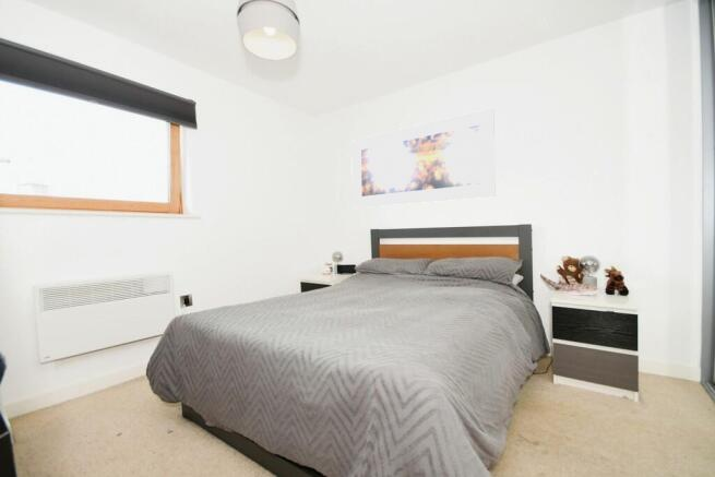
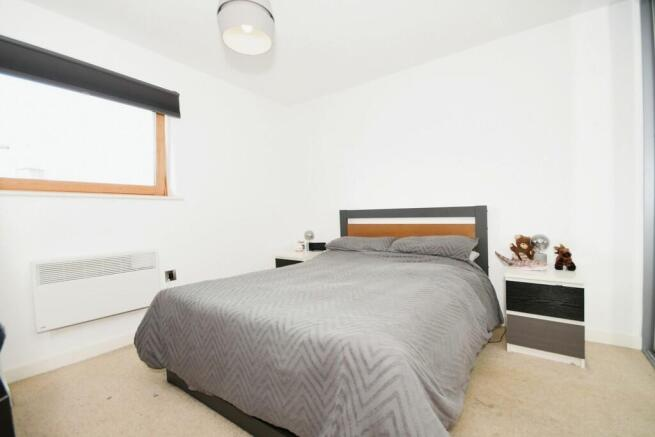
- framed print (414, 165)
